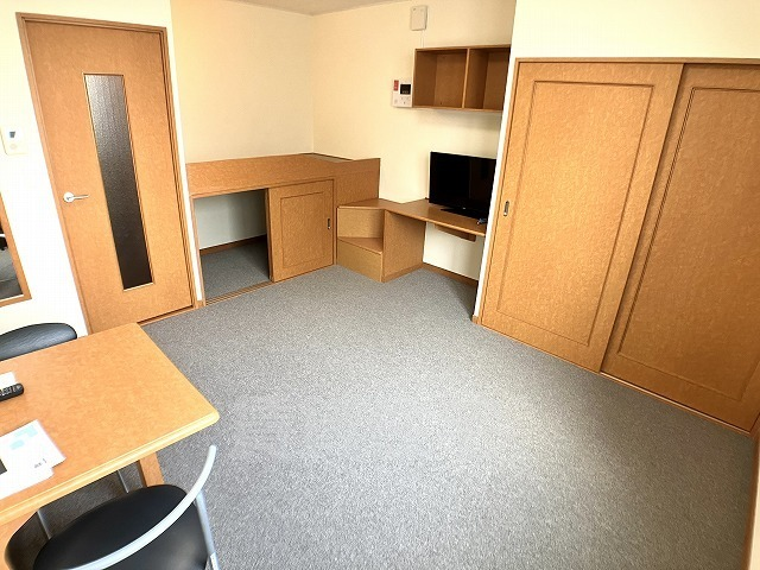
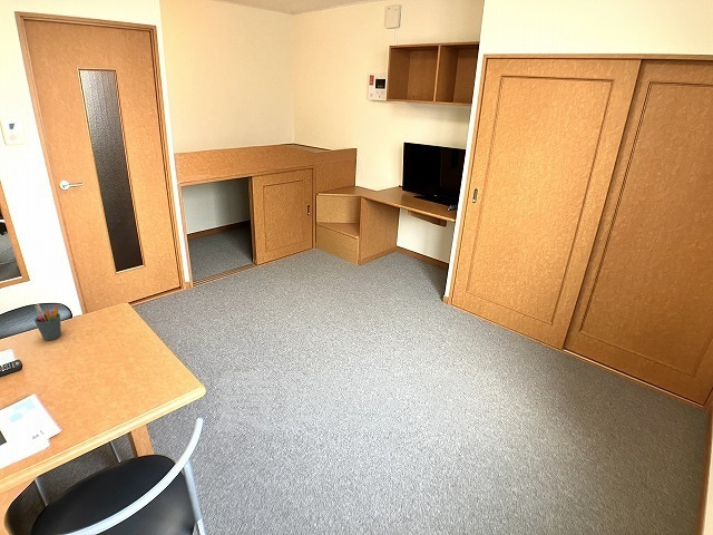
+ pen holder (48, 321)
